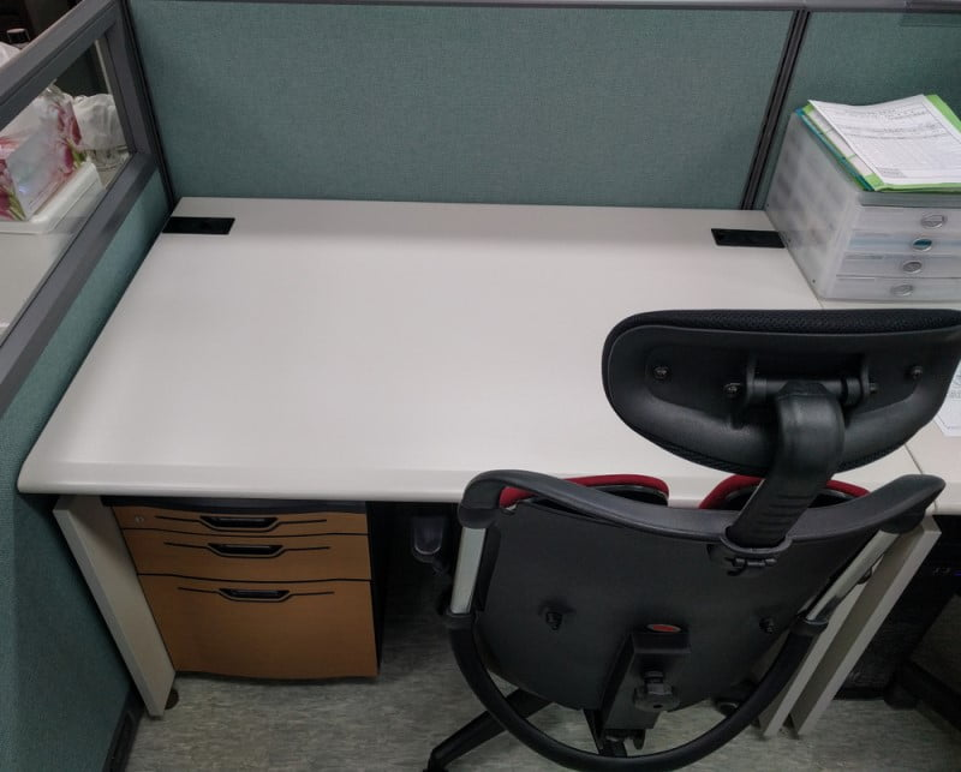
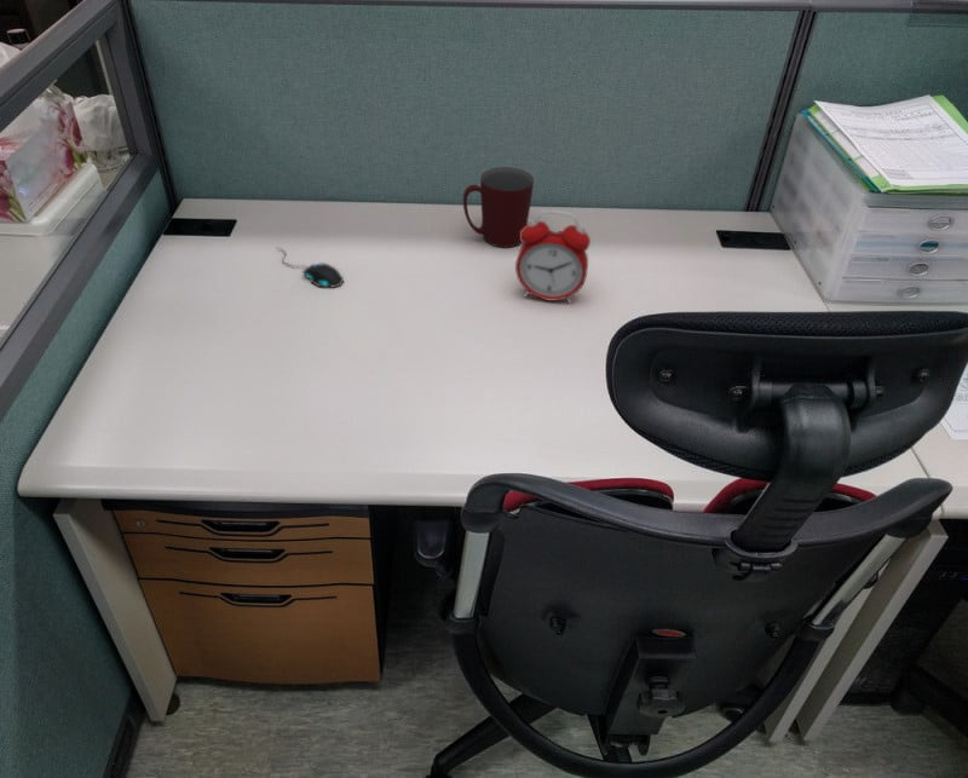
+ mouse (310, 265)
+ alarm clock (553, 255)
+ mug (496, 209)
